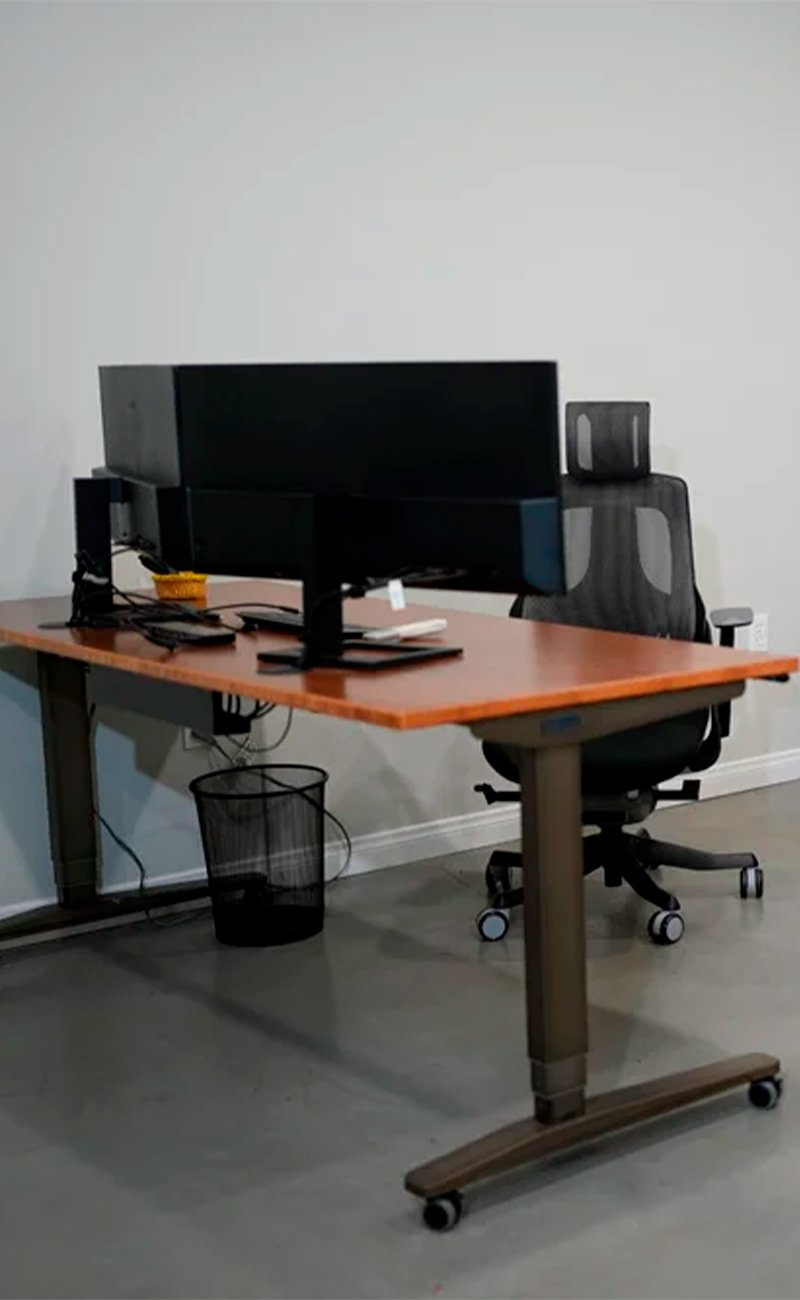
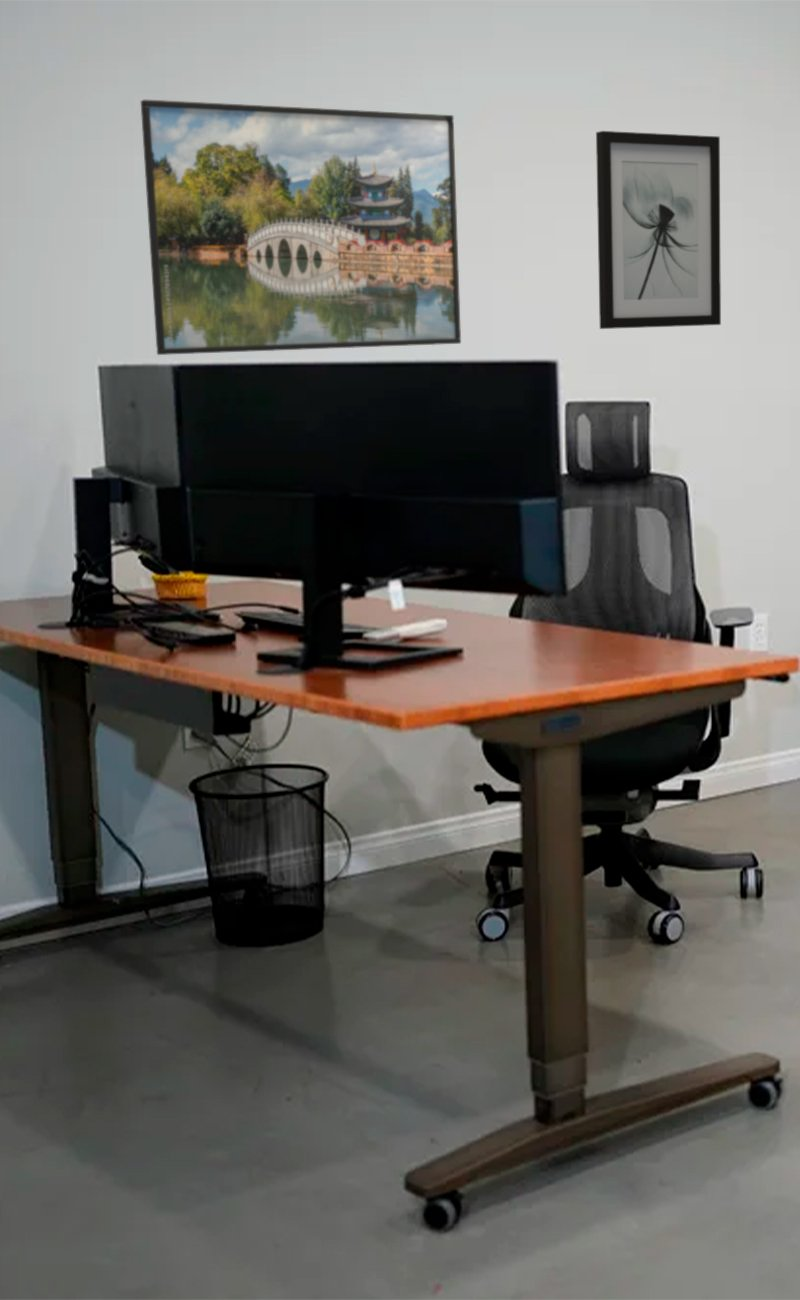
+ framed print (311, 230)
+ wall art (660, 231)
